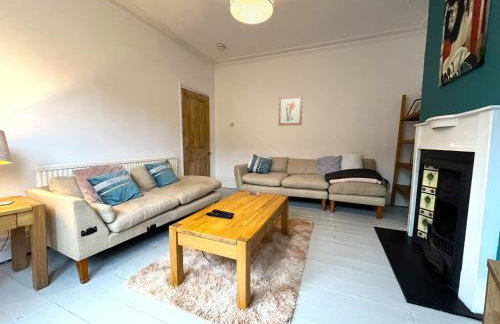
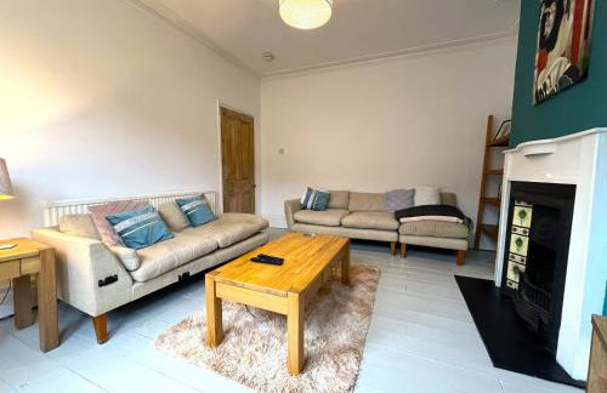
- wall art (290, 111)
